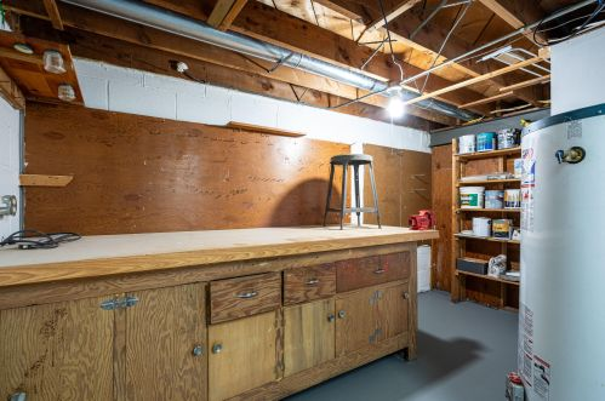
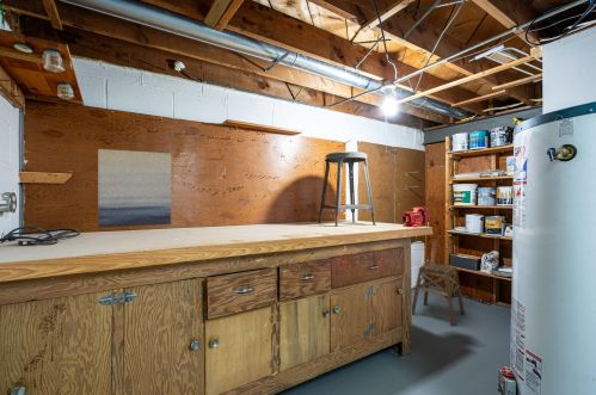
+ wall art (136, 189)
+ stool (437, 290)
